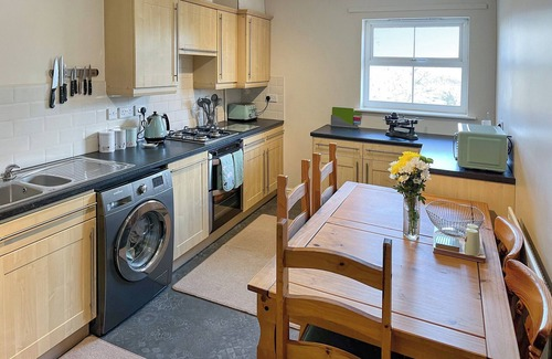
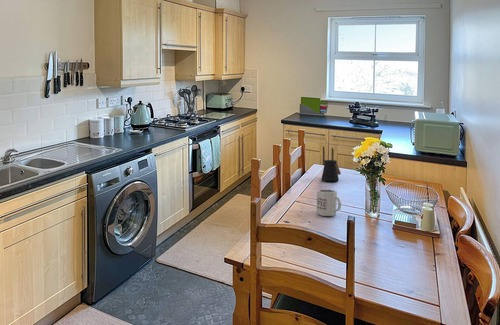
+ mug (327, 202)
+ kettle (330, 170)
